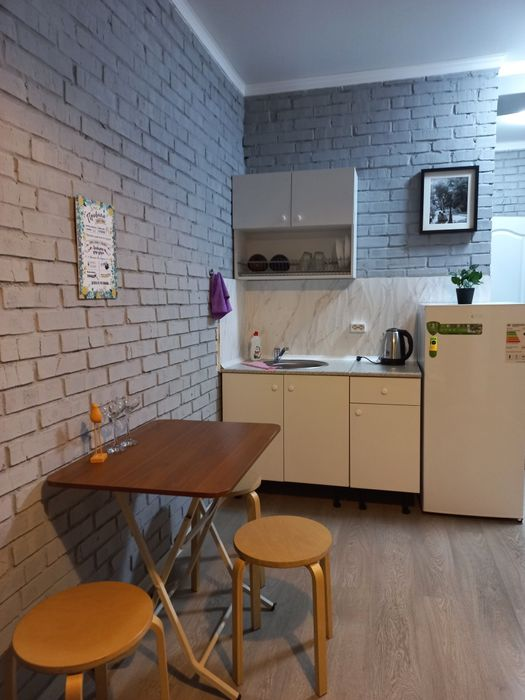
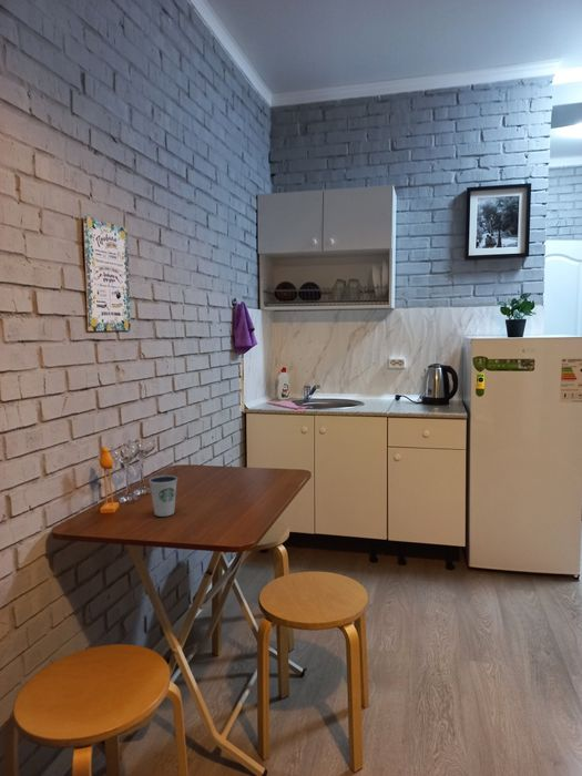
+ dixie cup (163, 496)
